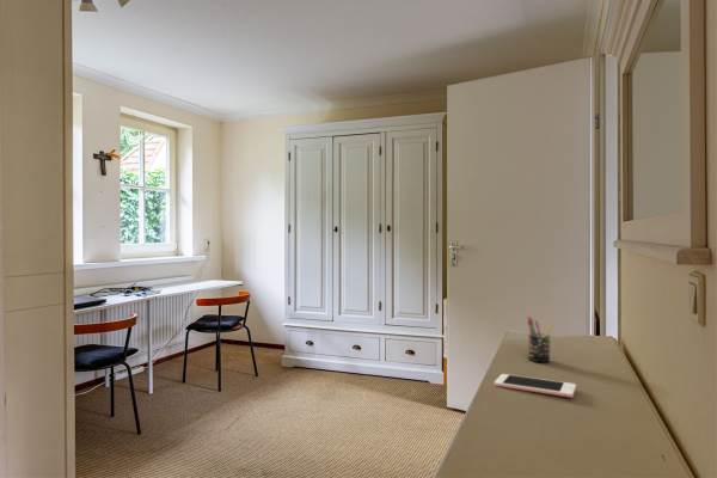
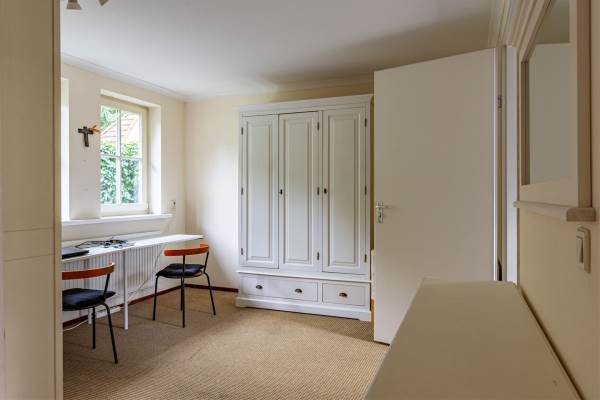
- cell phone (534, 385)
- pen holder (537, 338)
